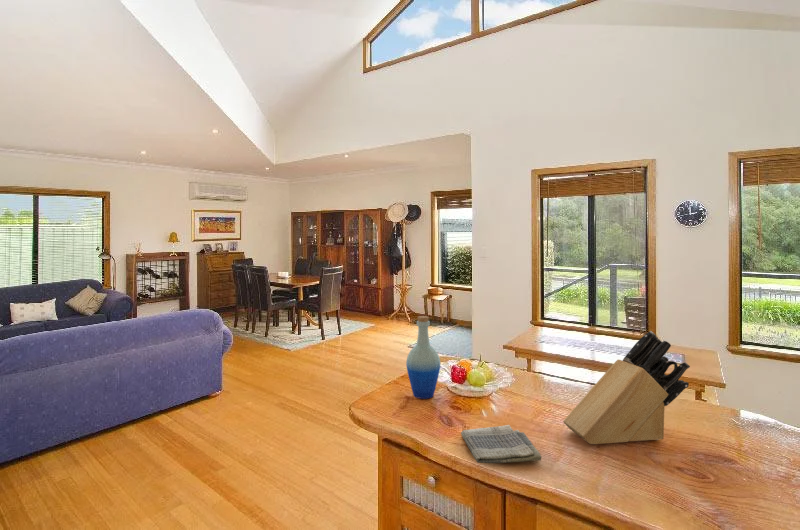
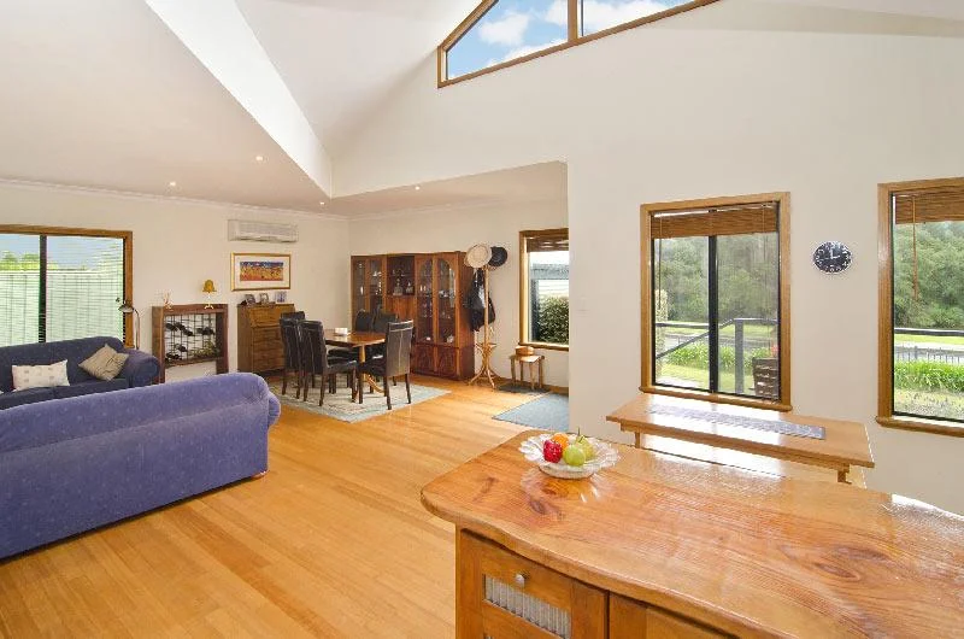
- knife block (626, 384)
- bottle (423, 356)
- dish towel (499, 442)
